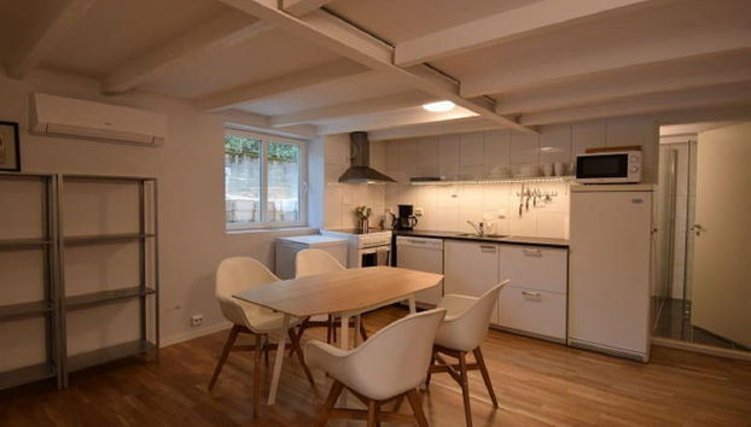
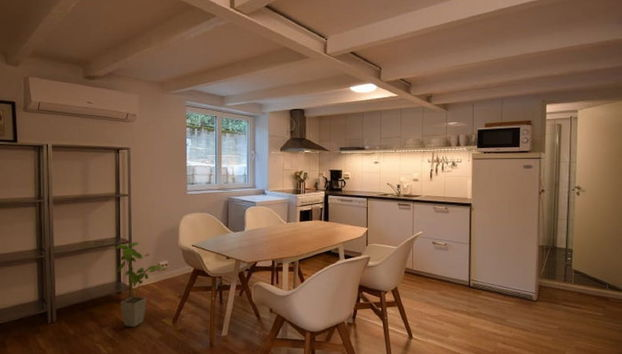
+ house plant (135, 284)
